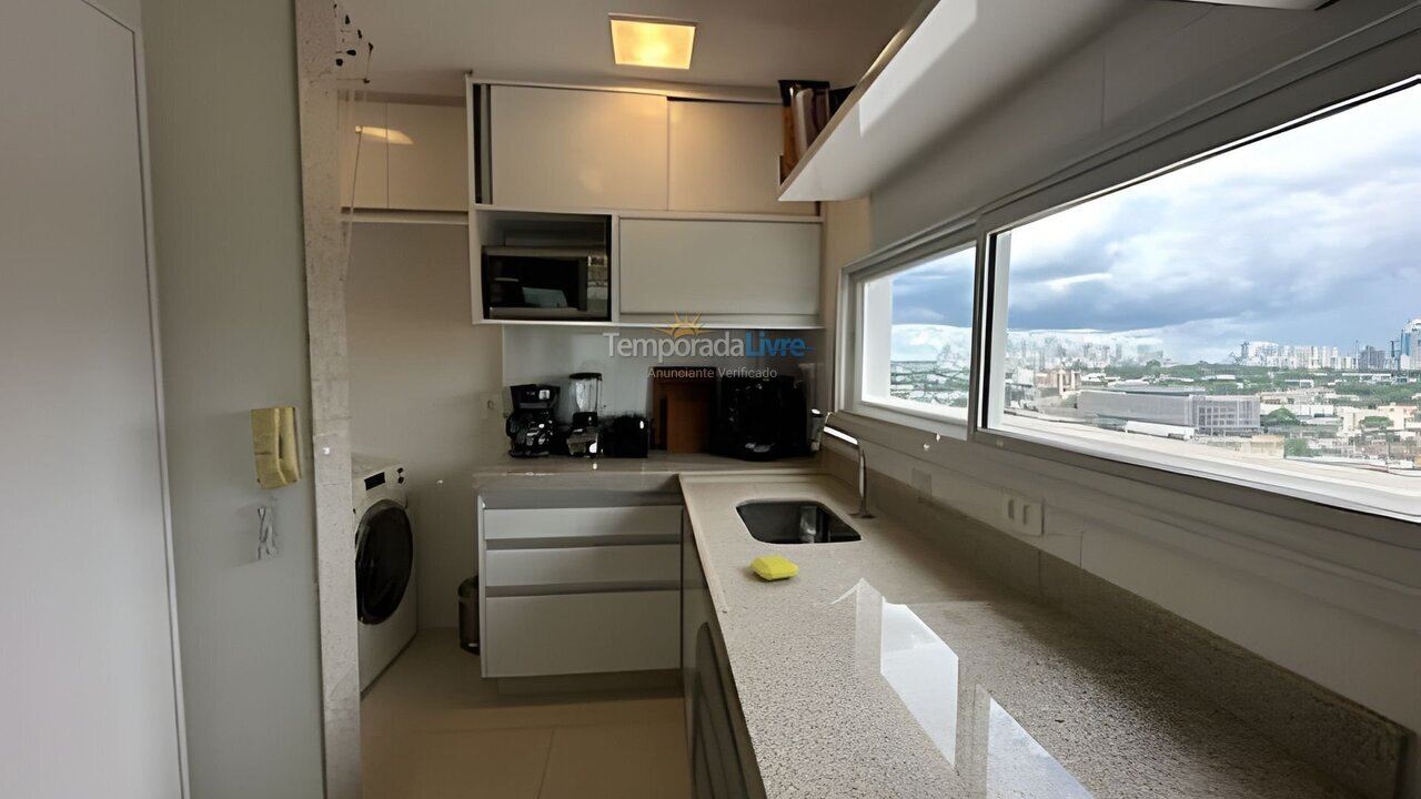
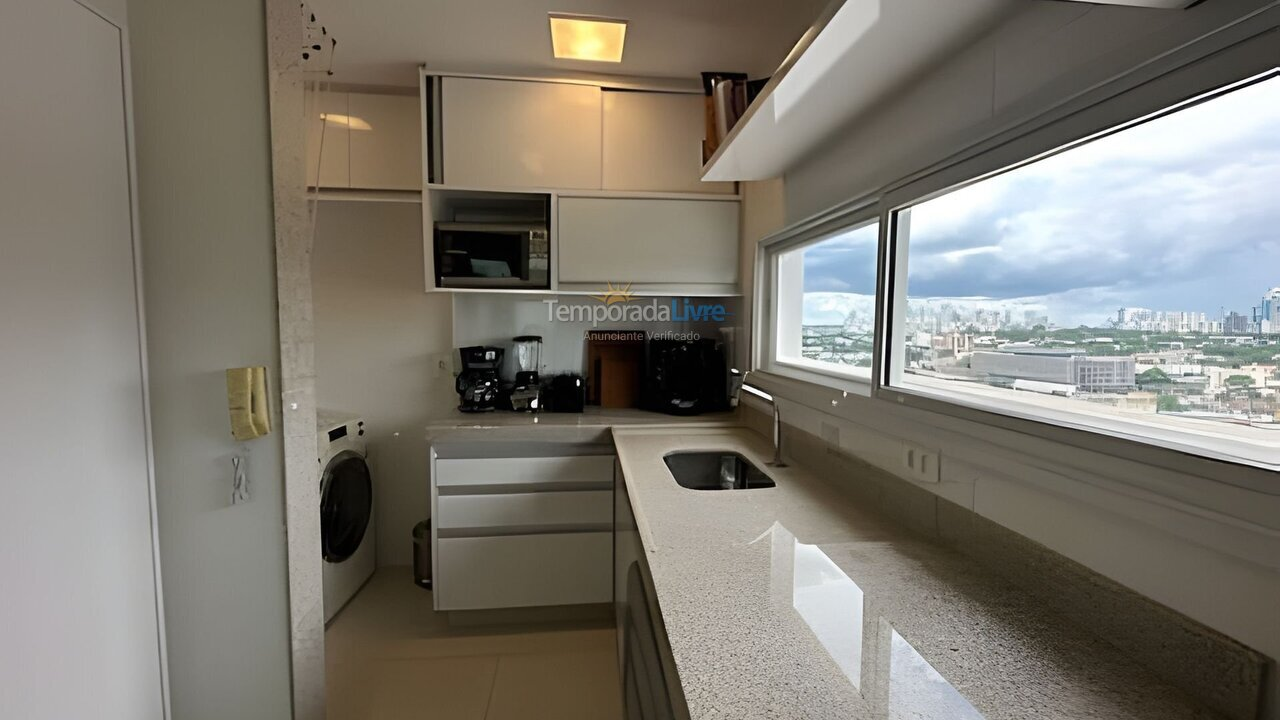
- soap bar (774, 567)
